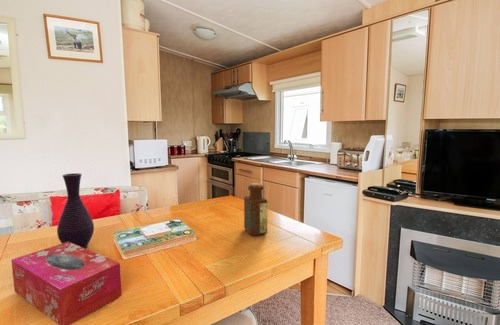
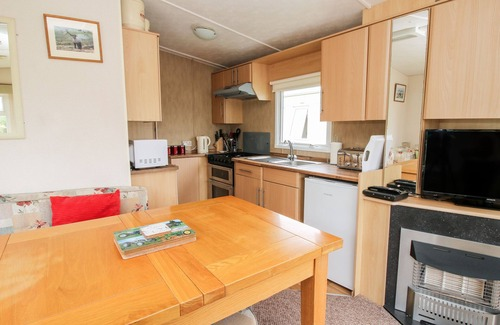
- bottle (255, 207)
- vase (74, 212)
- tissue box (66, 277)
